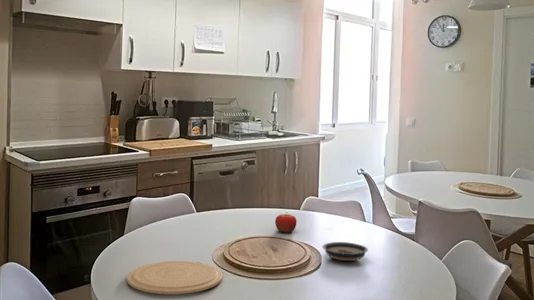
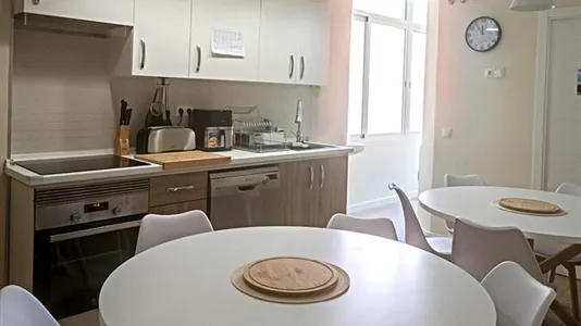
- fruit (285, 221)
- plate (175, 275)
- saucer (344, 252)
